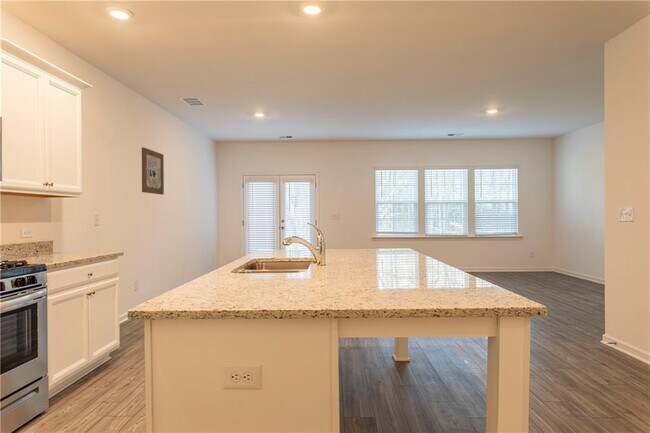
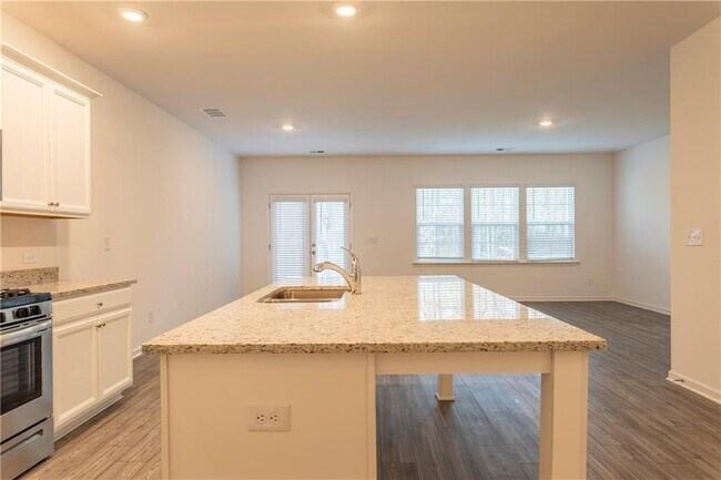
- wall art (153, 172)
